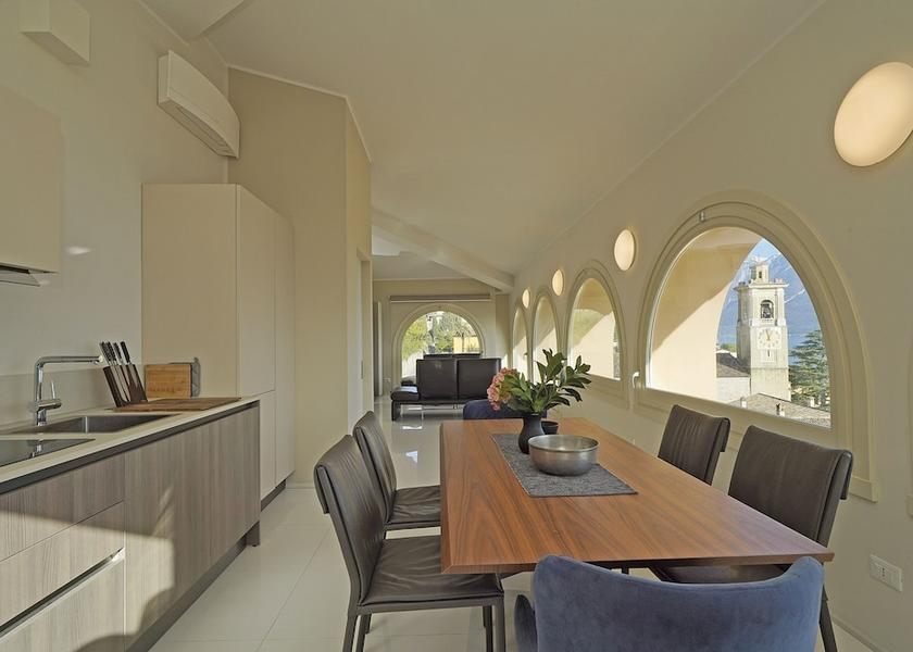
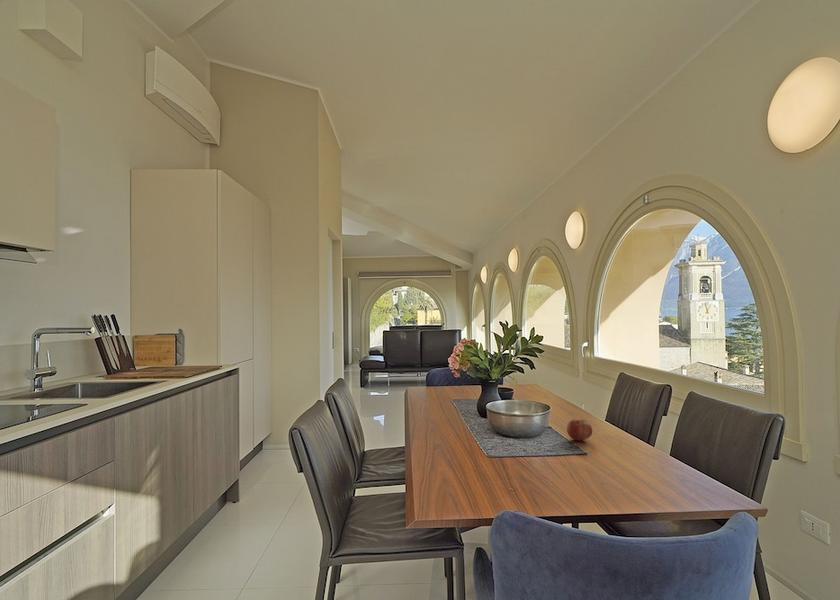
+ fruit (579, 429)
